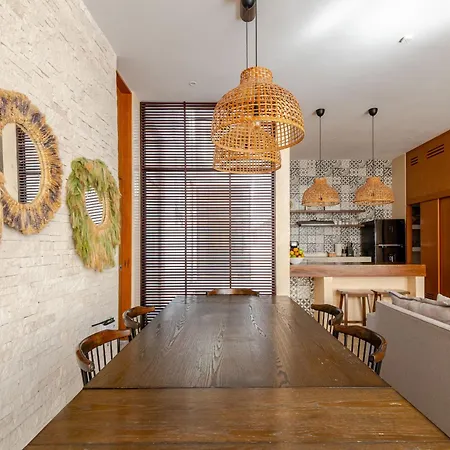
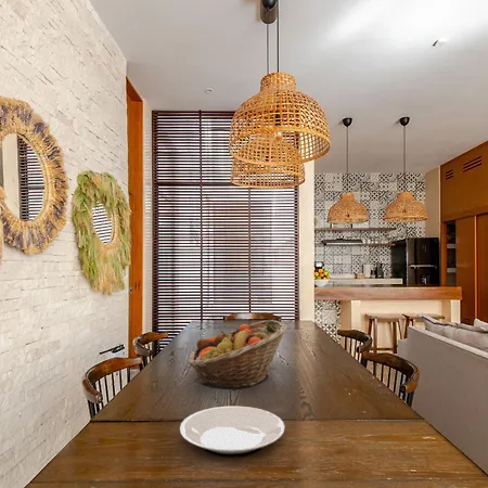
+ fruit basket (237, 349)
+ plate (232, 433)
